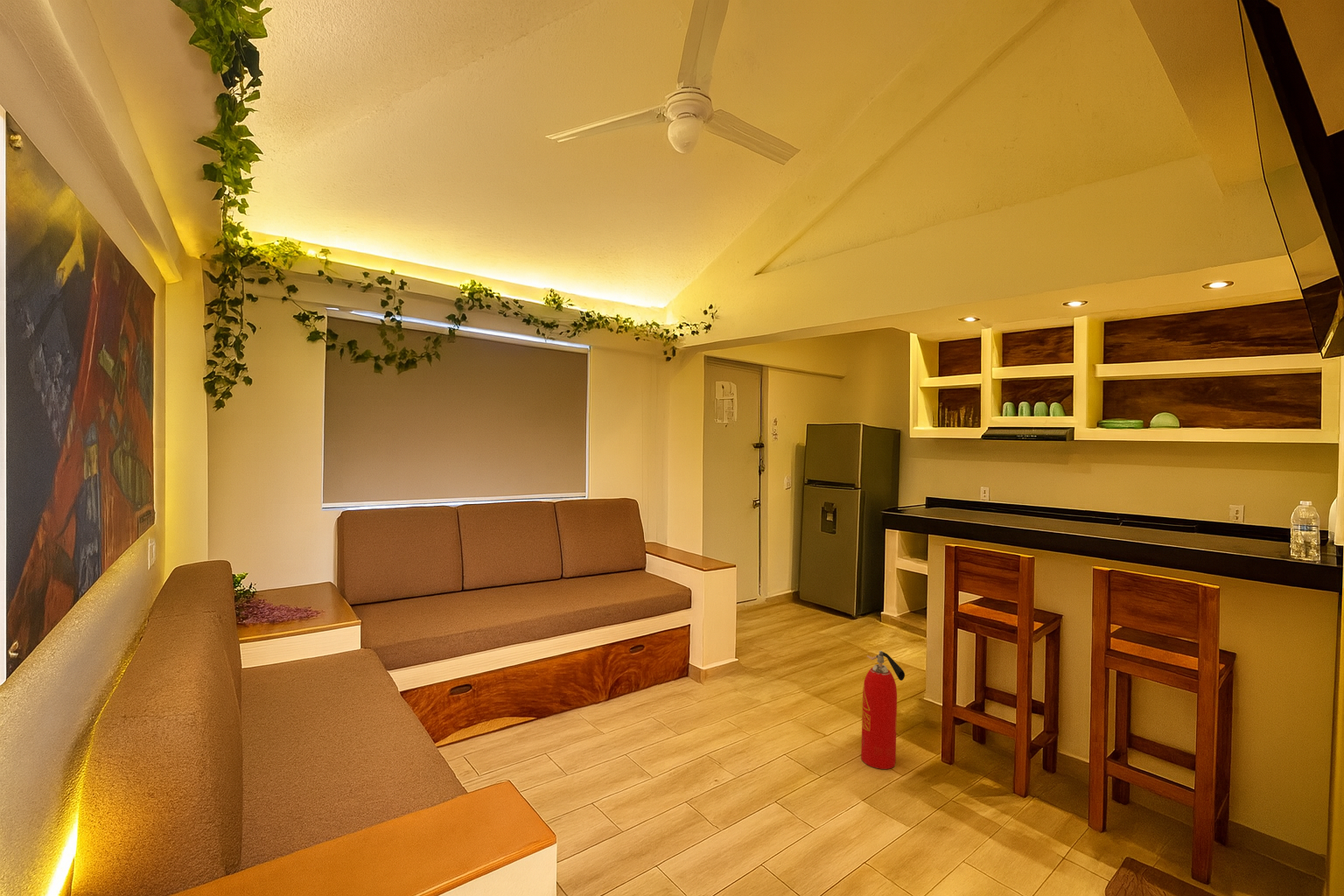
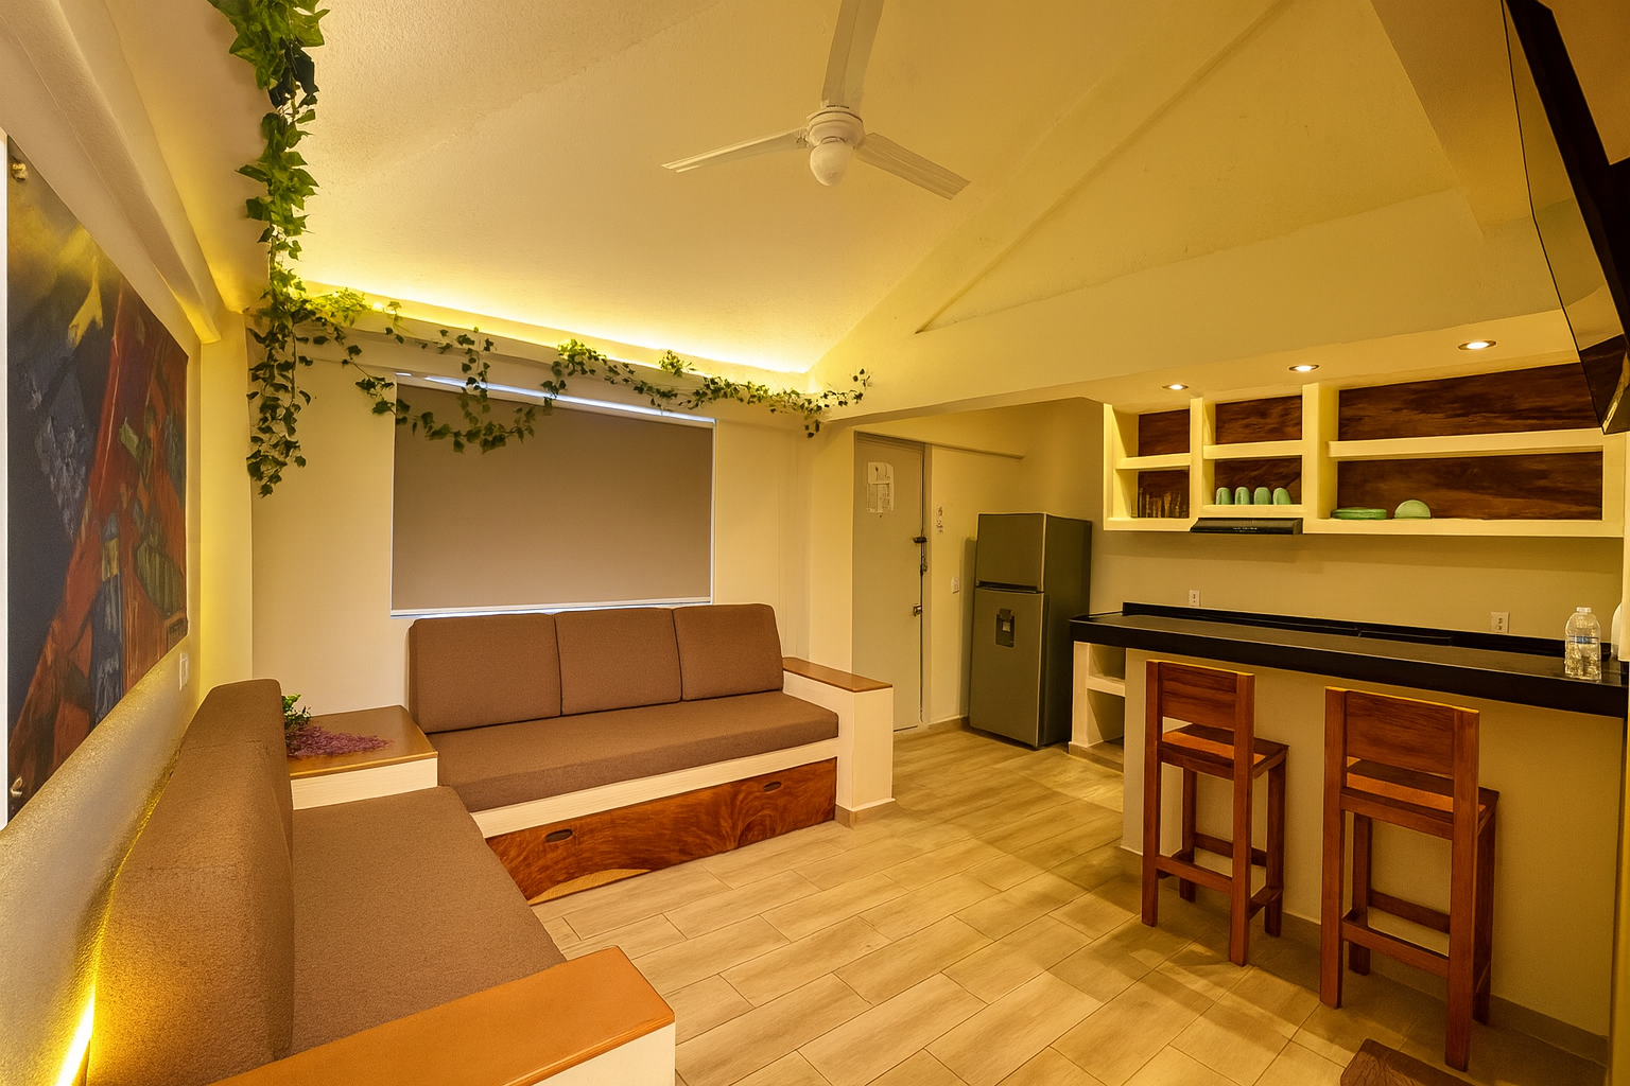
- fire extinguisher (880, 706)
